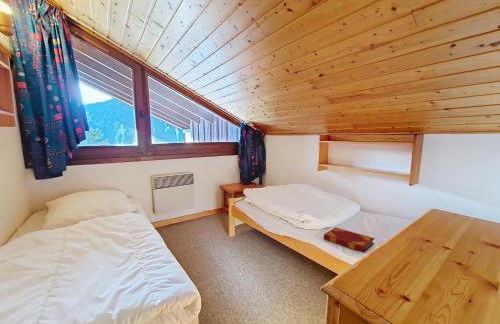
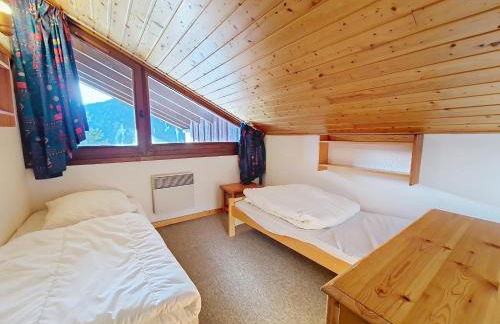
- hardback book (348, 238)
